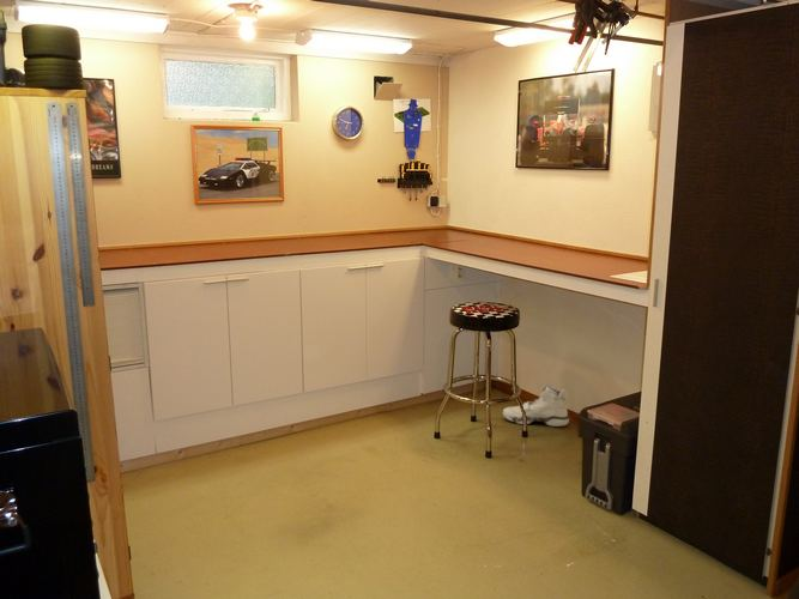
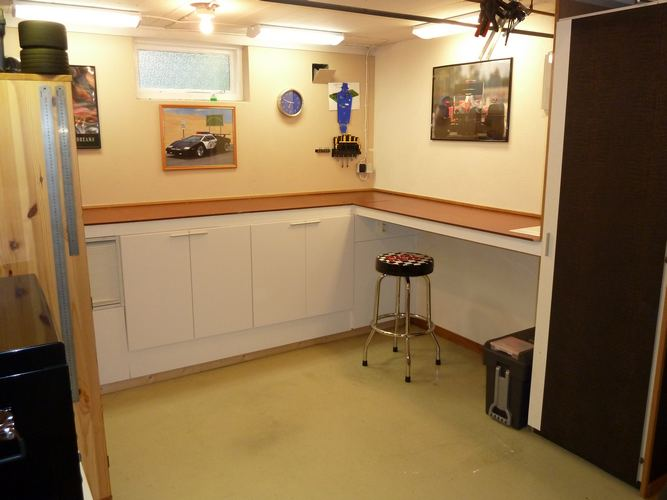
- sneaker (535, 404)
